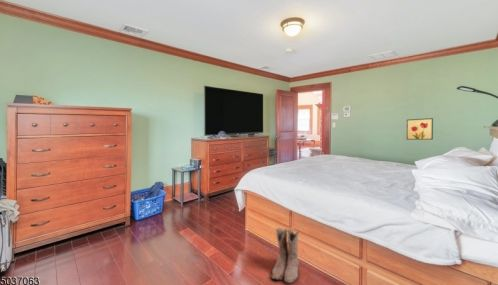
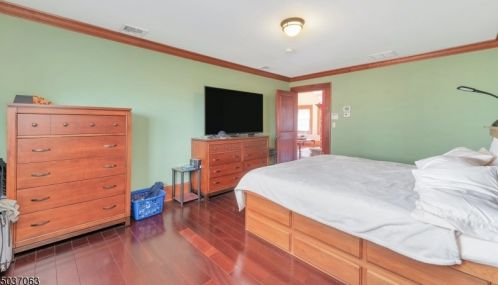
- wall art (419, 129)
- boots (286, 251)
